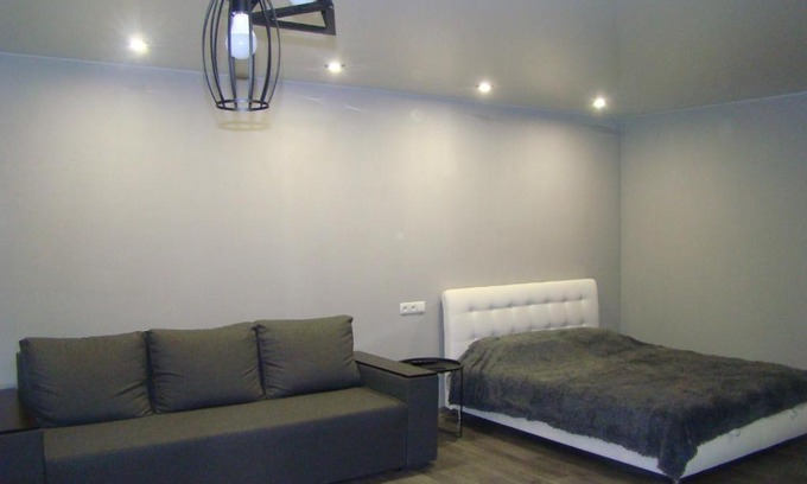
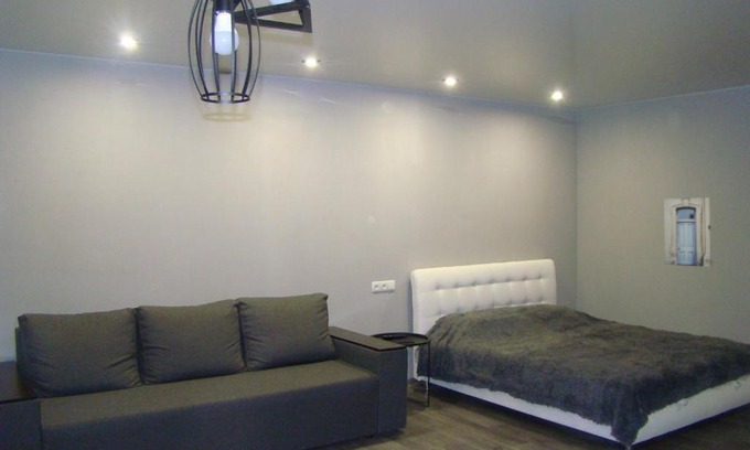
+ wall art (687, 232)
